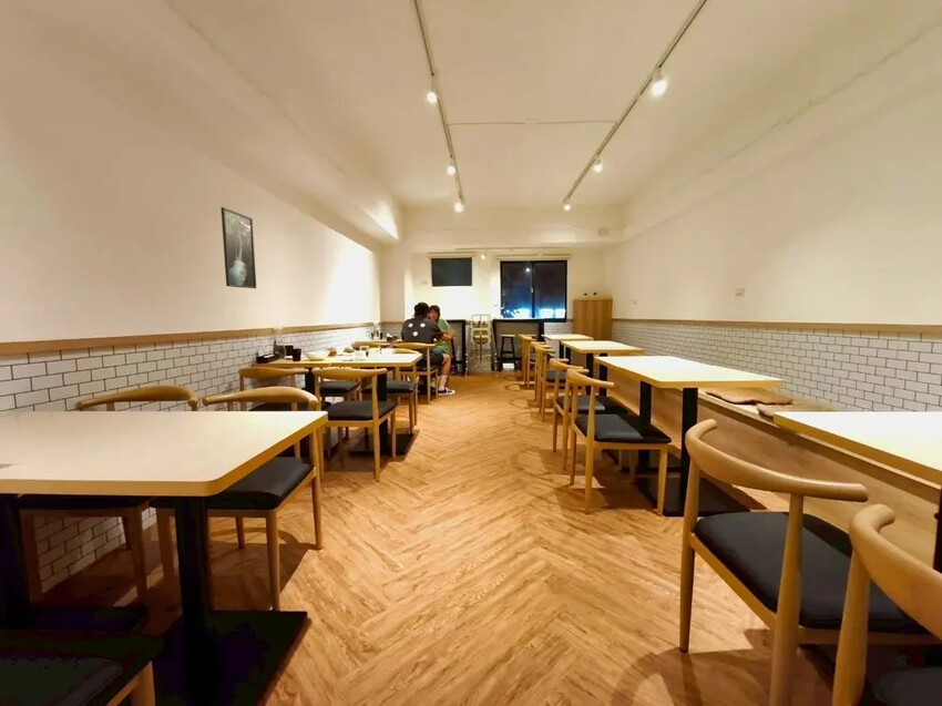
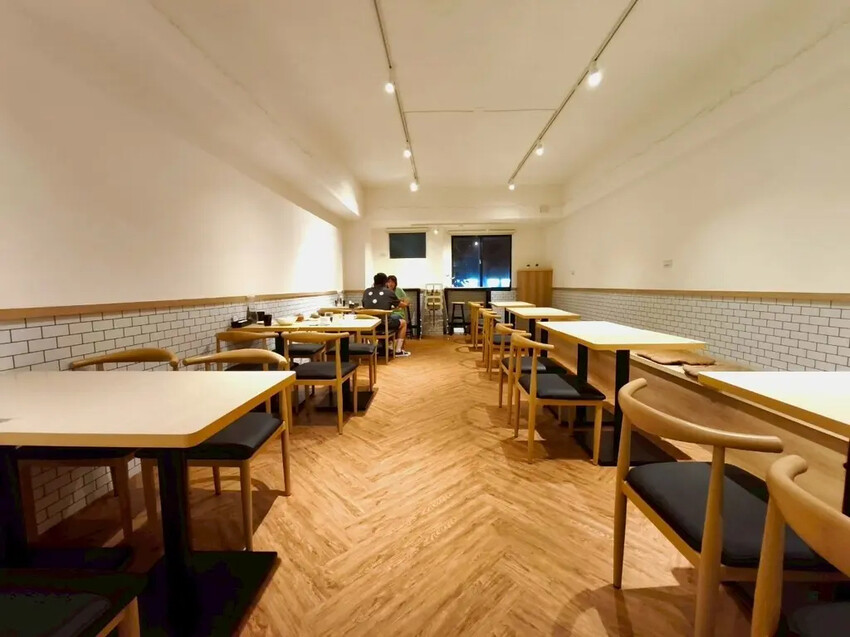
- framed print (239, 250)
